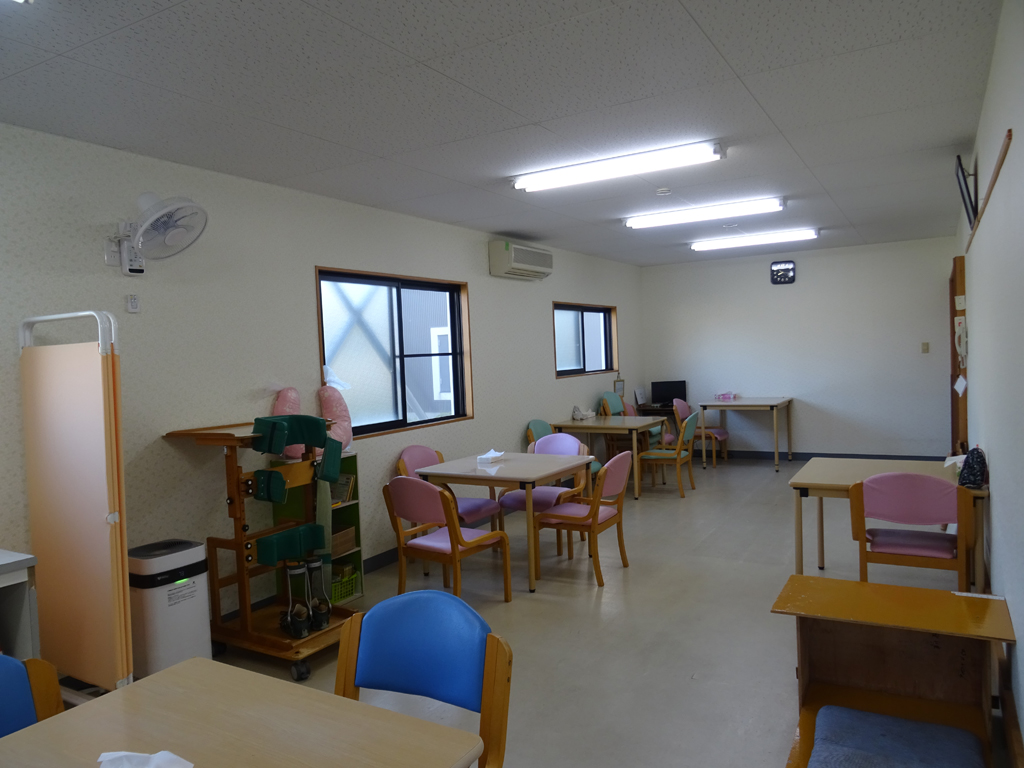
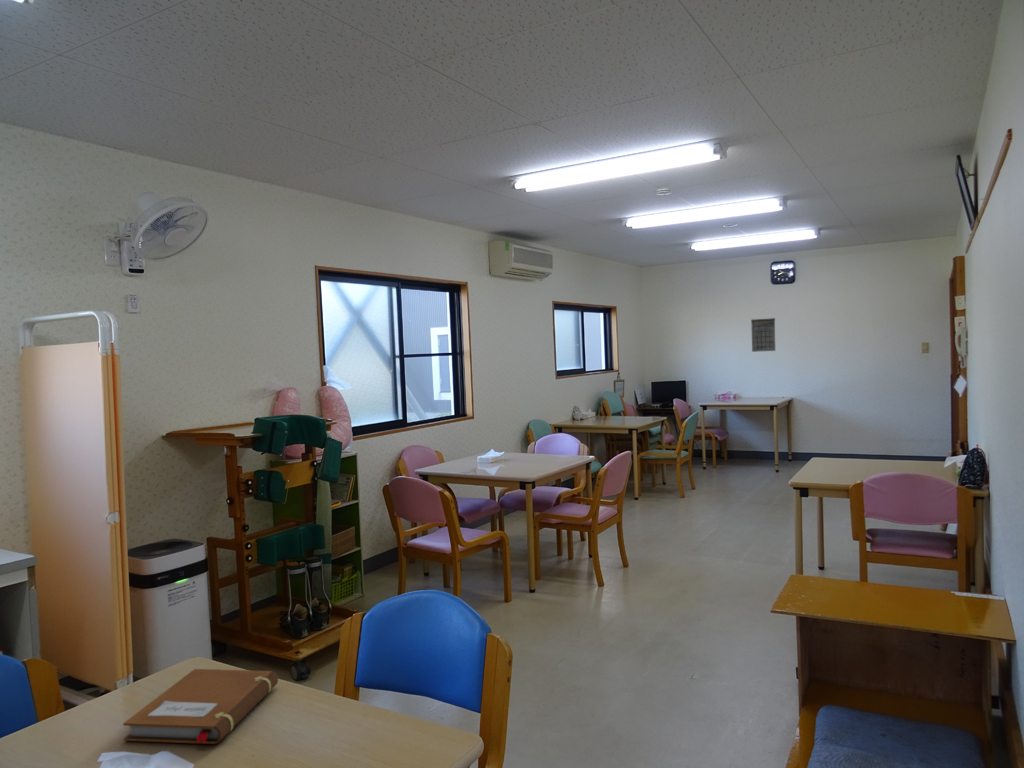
+ calendar (763, 331)
+ notebook (205, 704)
